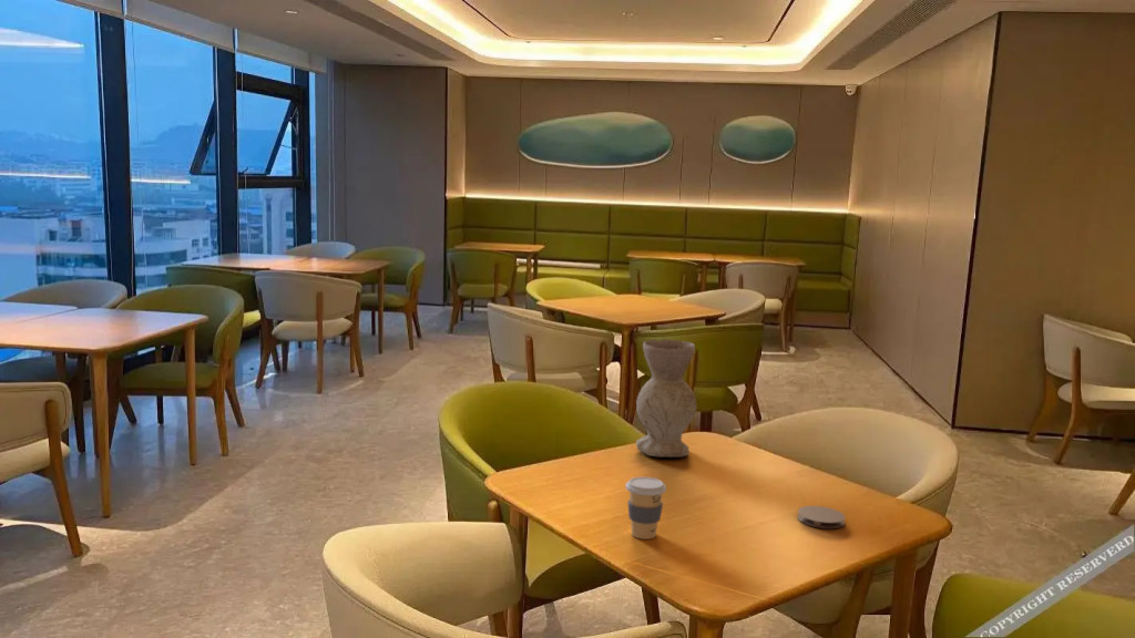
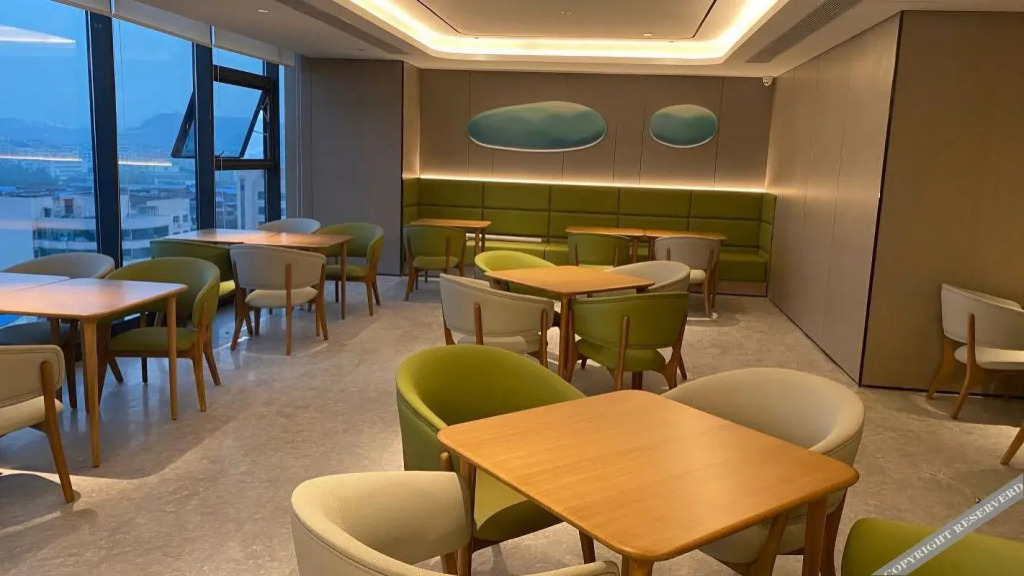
- coaster (820, 516)
- coffee cup (644, 508)
- vase (669, 397)
